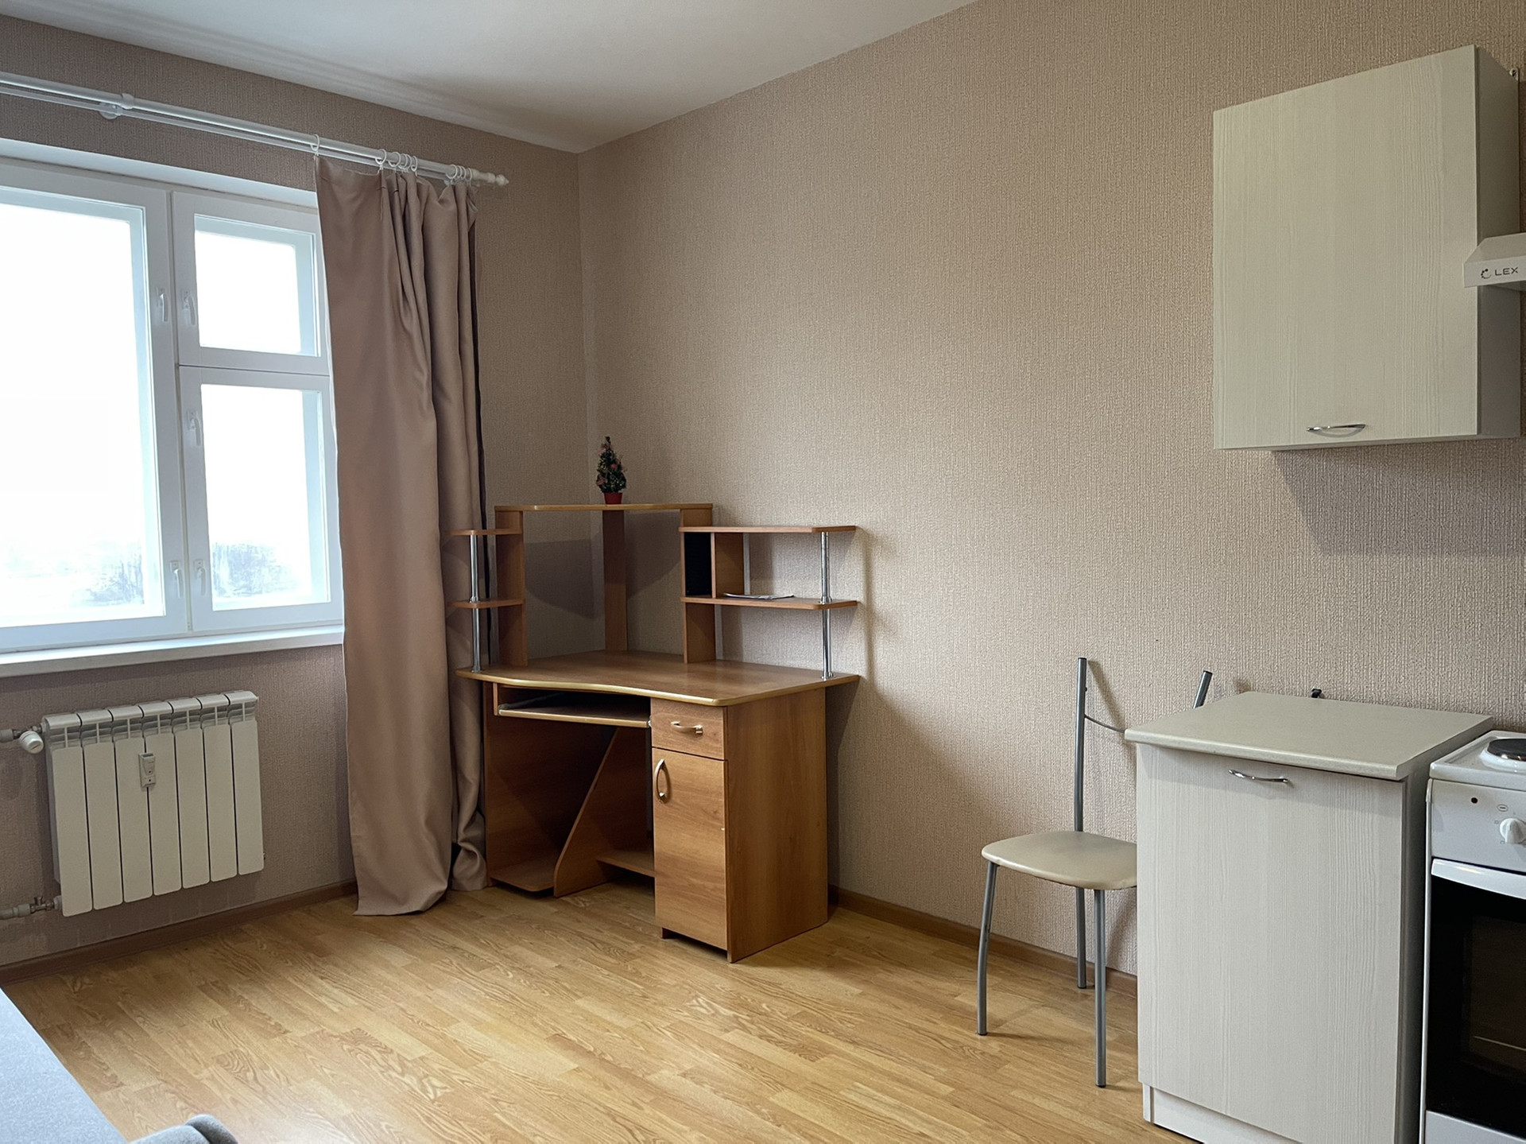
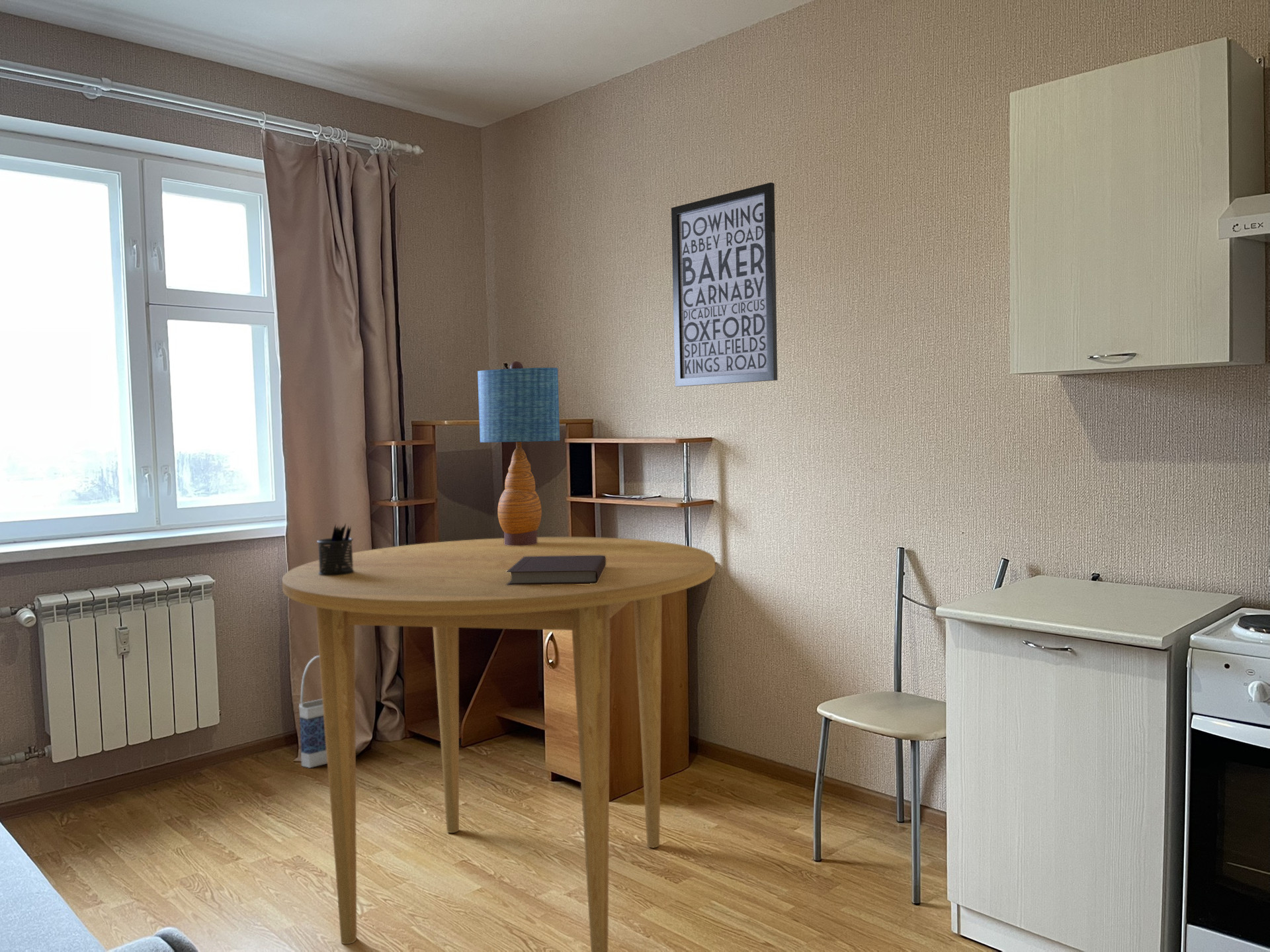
+ wall art (722, 290)
+ notebook (558, 568)
+ bag (323, 708)
+ pen holder (335, 547)
+ dining table (458, 726)
+ table lamp (520, 452)
